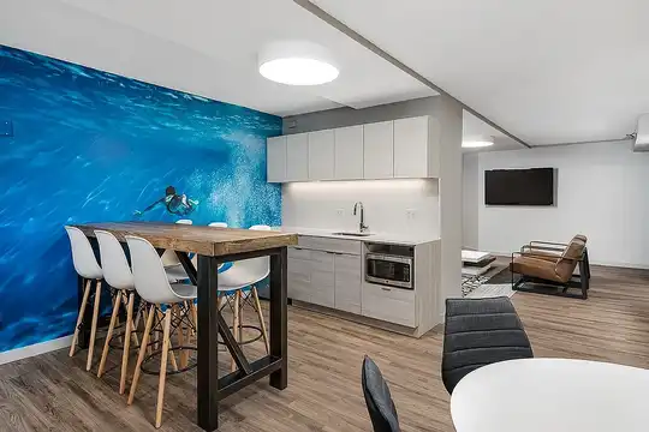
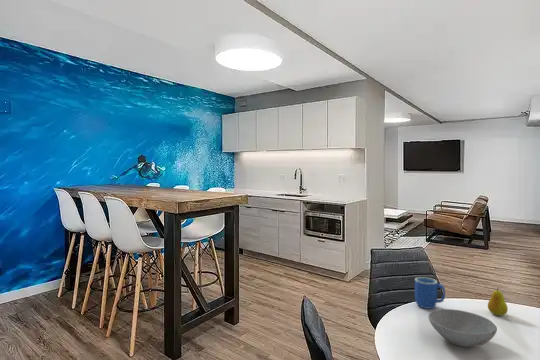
+ fruit (497, 300)
+ bowl (460, 330)
+ mug (428, 293)
